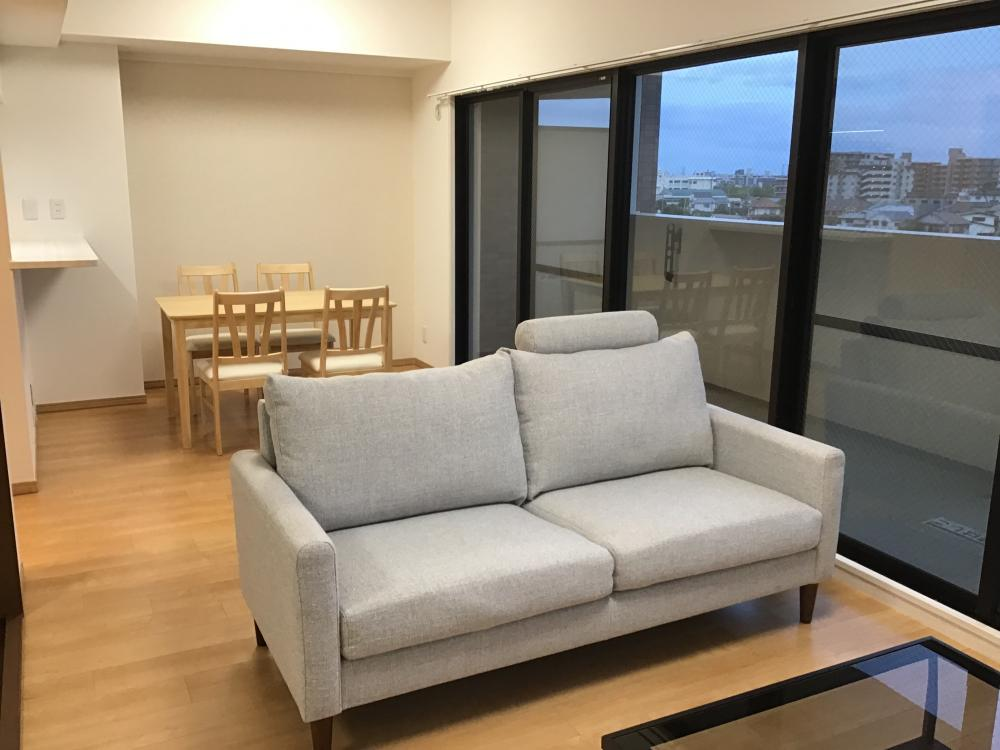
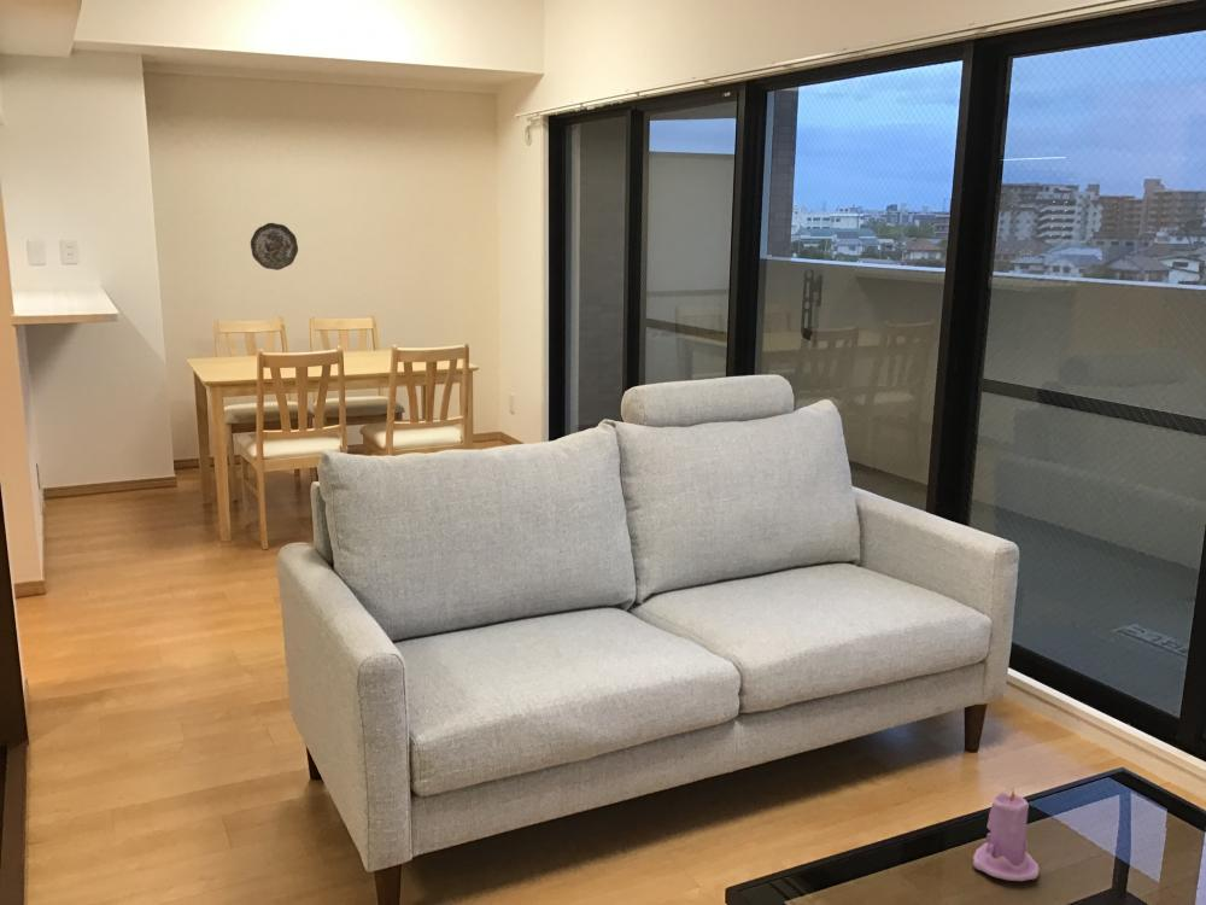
+ decorative plate (274, 246)
+ candle (1009, 827)
